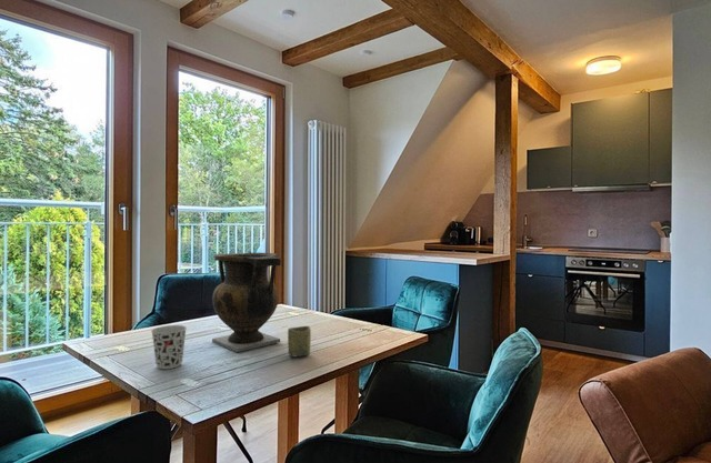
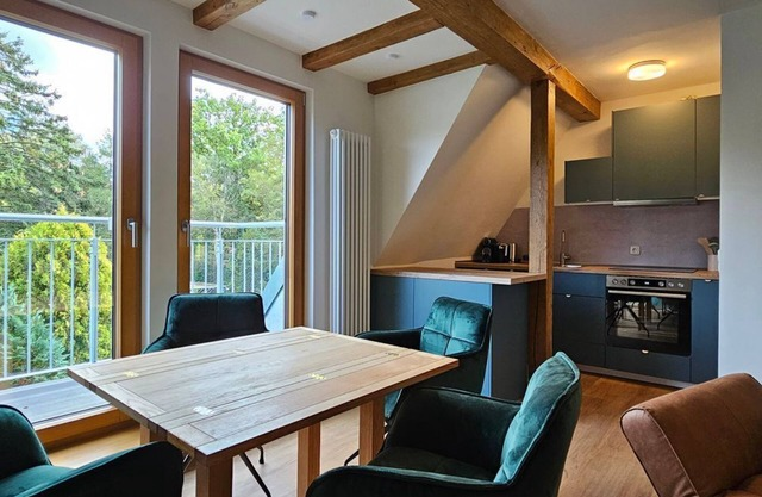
- cup (299, 341)
- cup (169, 346)
- vase (246, 298)
